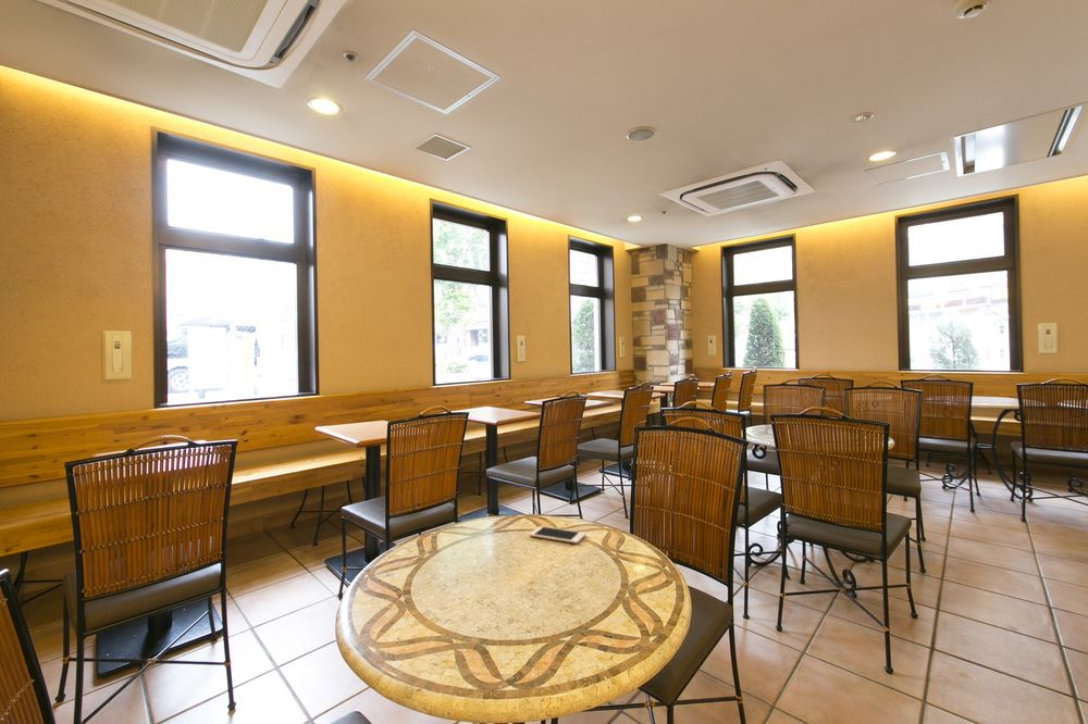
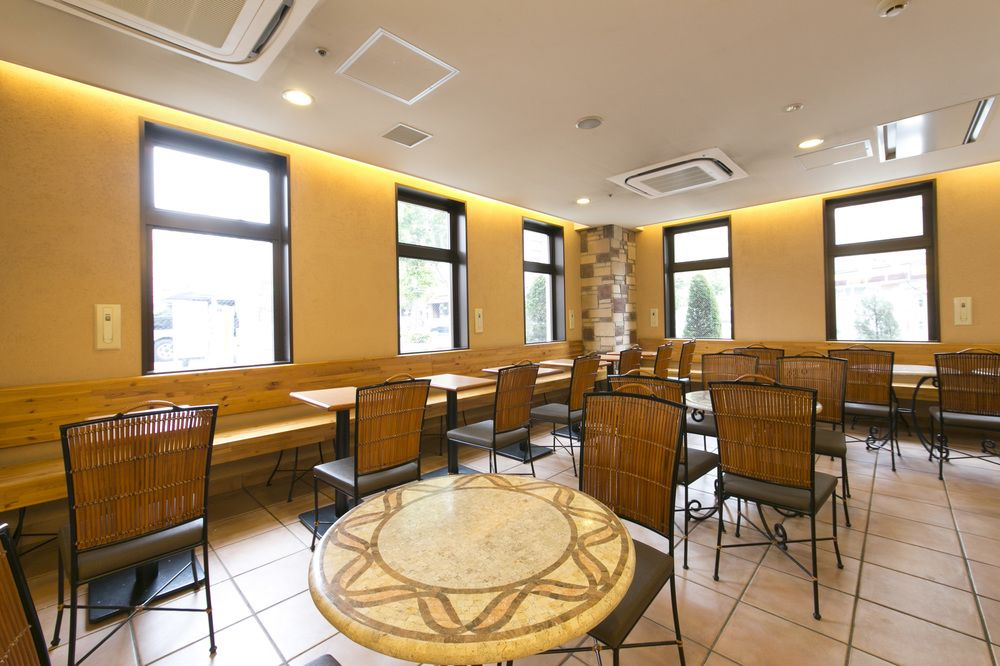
- cell phone (557, 534)
